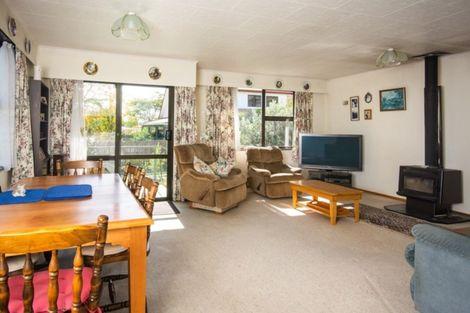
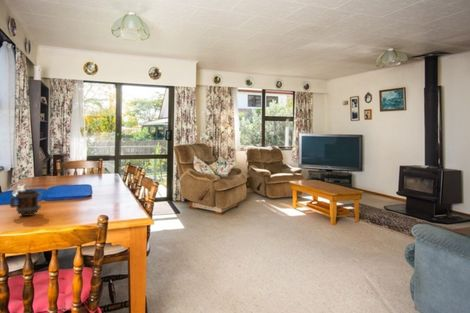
+ mug (25, 203)
